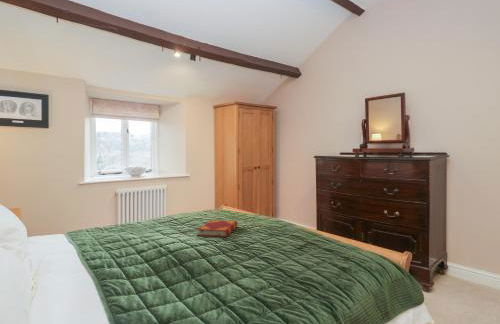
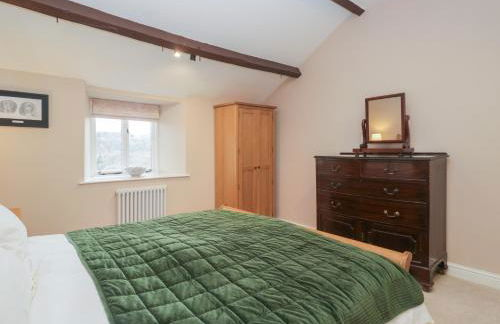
- hardback book (218, 227)
